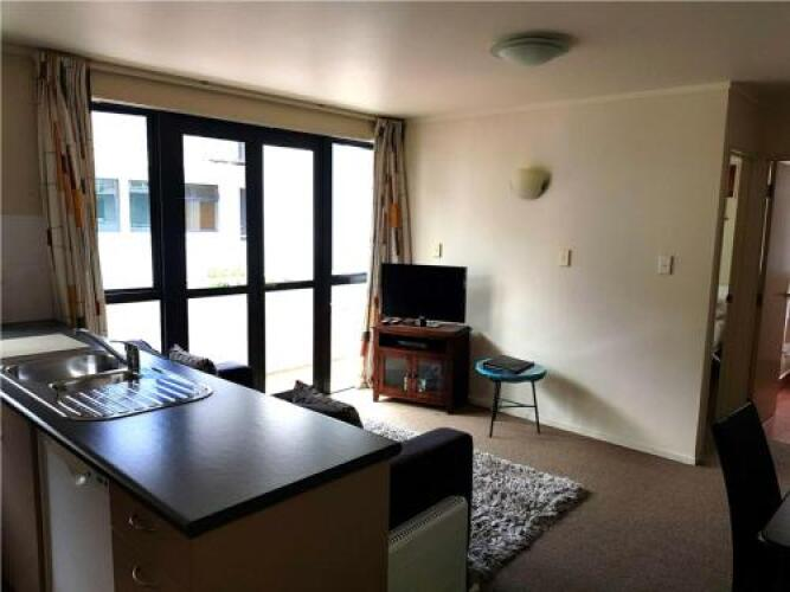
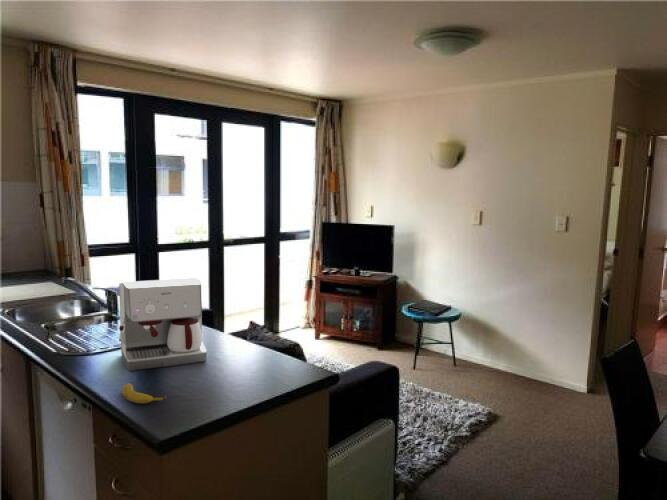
+ coffee maker (163, 320)
+ banana (141, 393)
